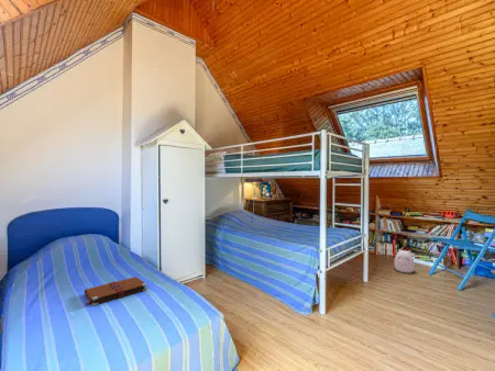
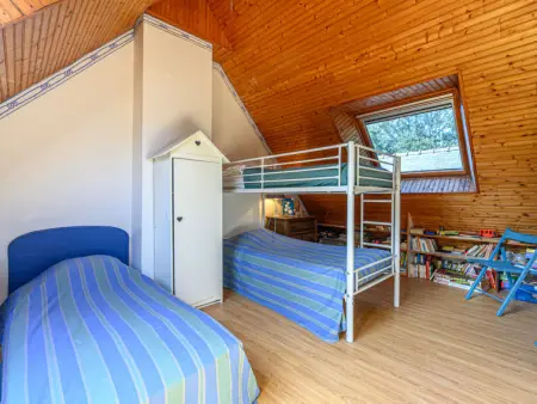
- book (113, 289)
- plush toy (404, 259)
